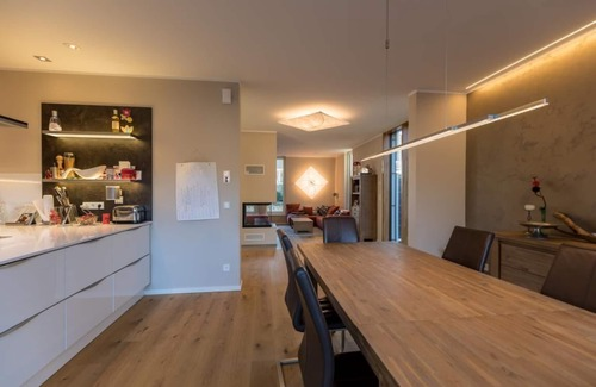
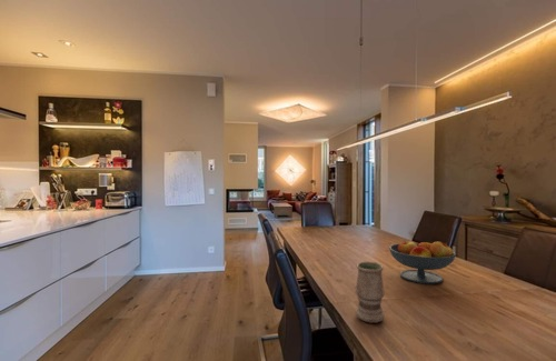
+ vase (369, 290)
+ fruit bowl (420, 258)
